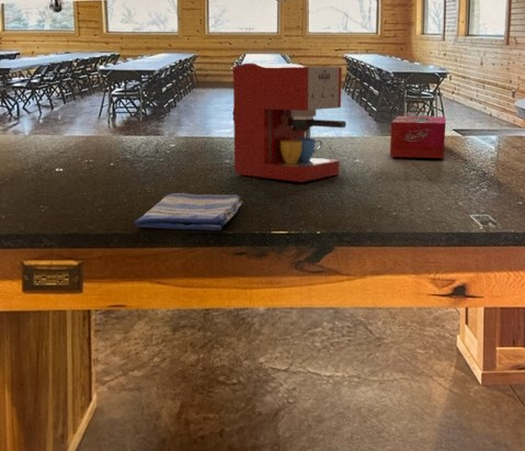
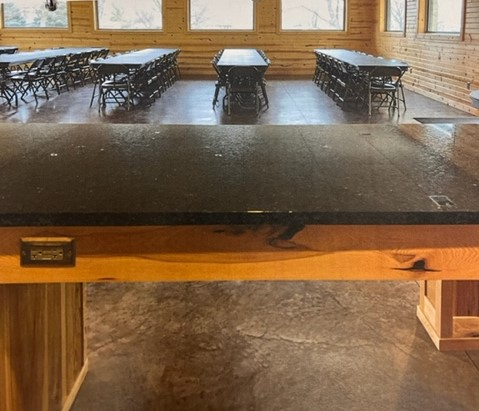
- dish towel (192, 210)
- tissue box (419, 135)
- coffee maker (286, 119)
